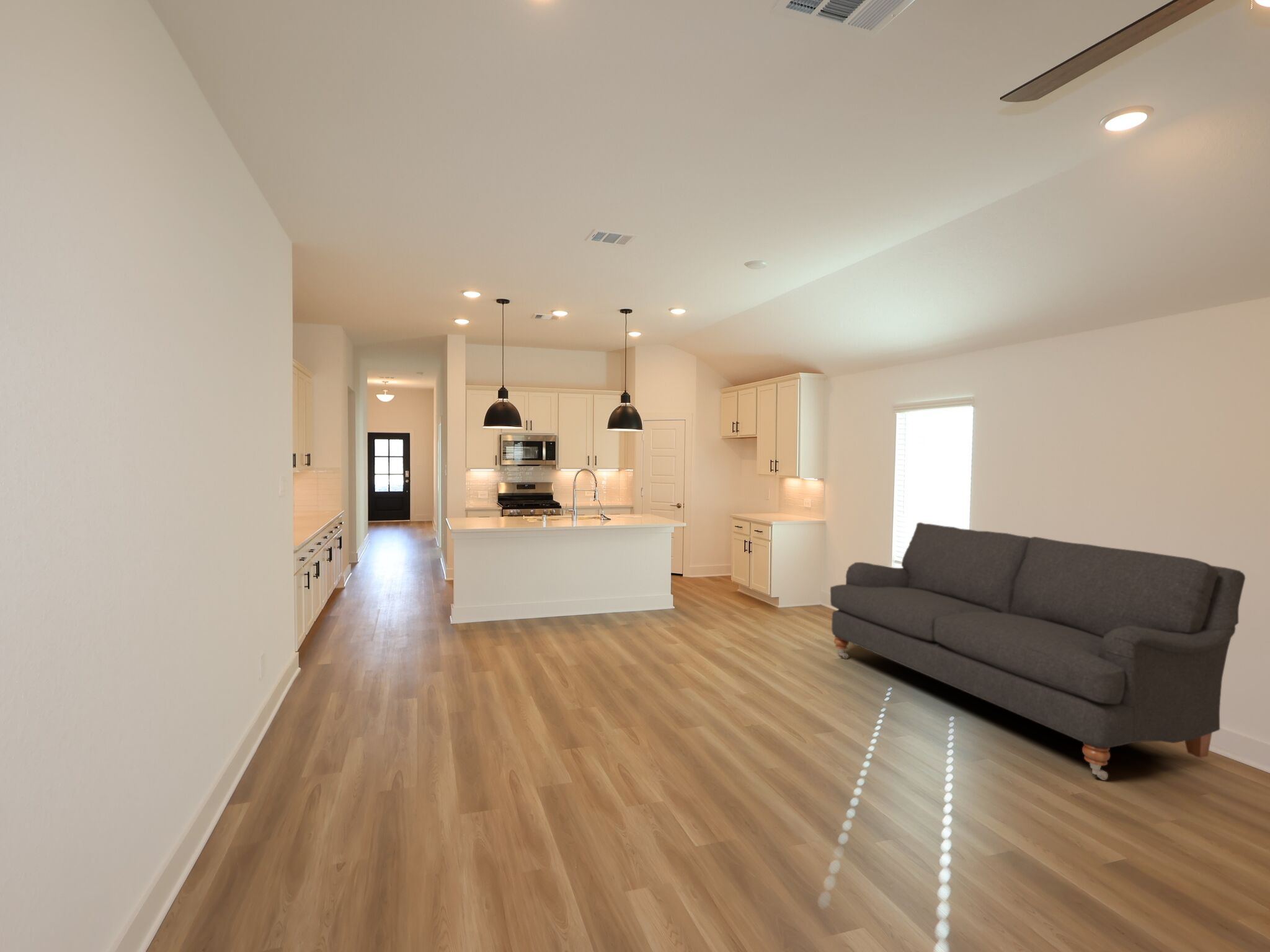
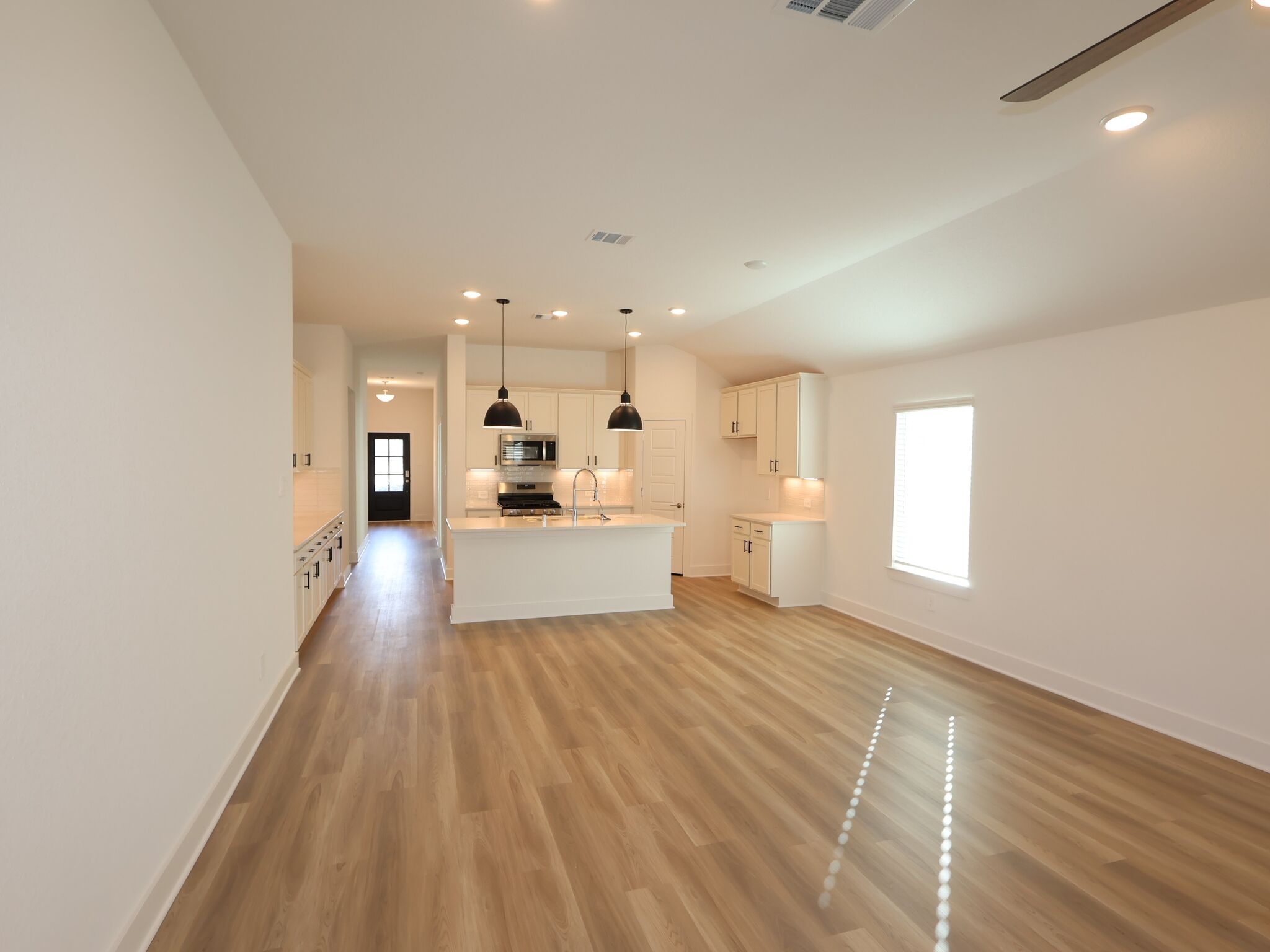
- sofa (995, 617)
